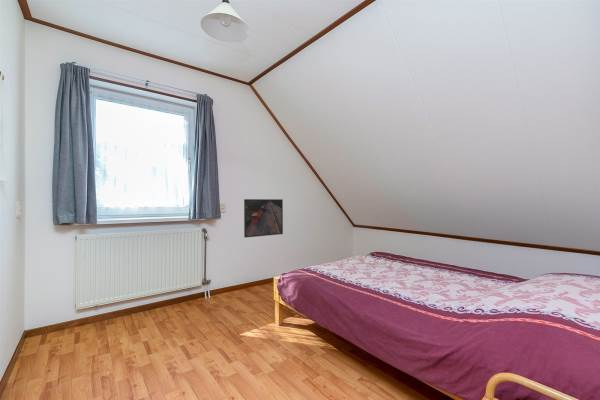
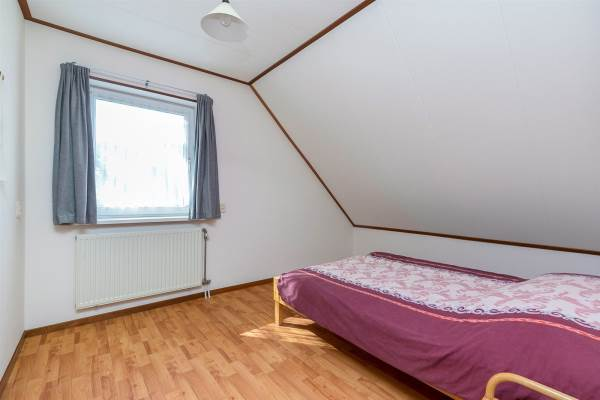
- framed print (264, 217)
